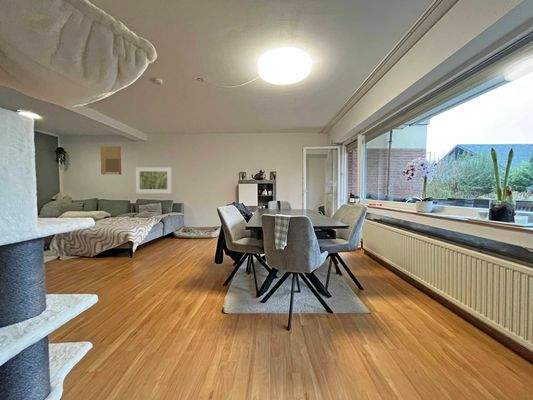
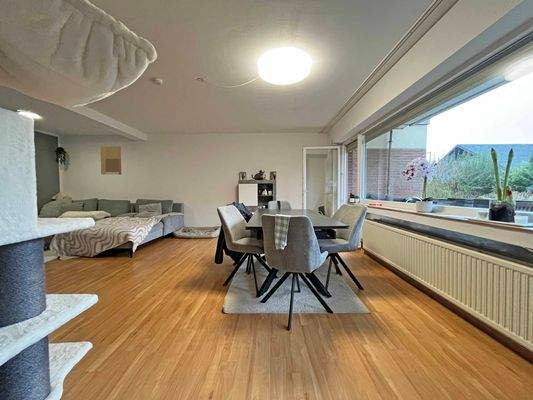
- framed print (153, 180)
